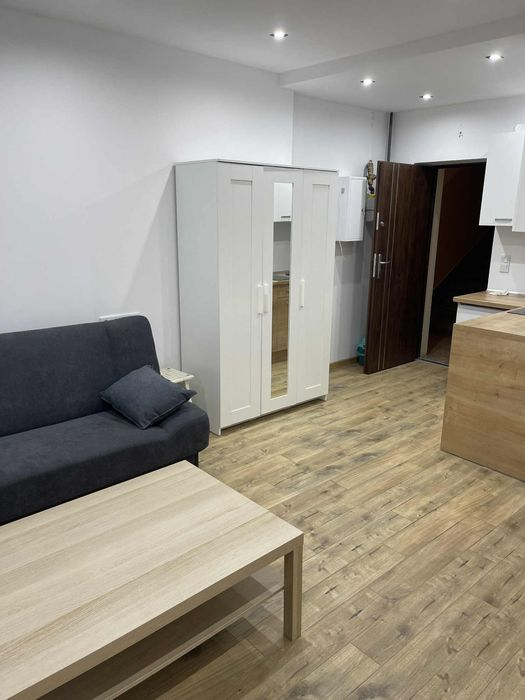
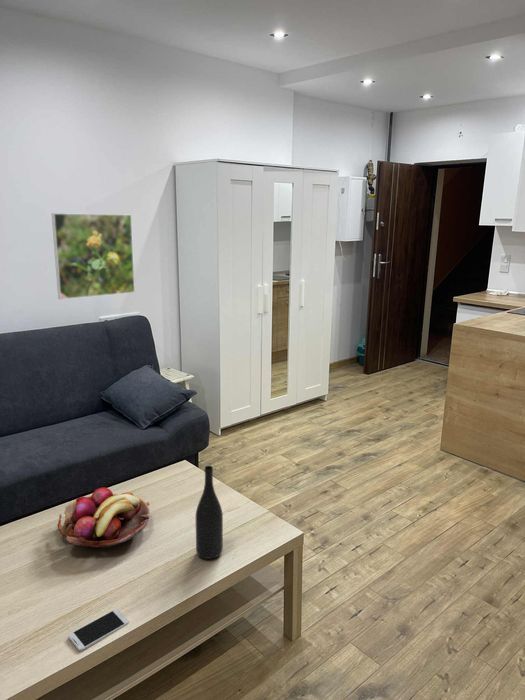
+ smartphone (99, 629)
+ wine bottle (209, 511)
+ fruit basket (105, 515)
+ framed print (95, 255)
